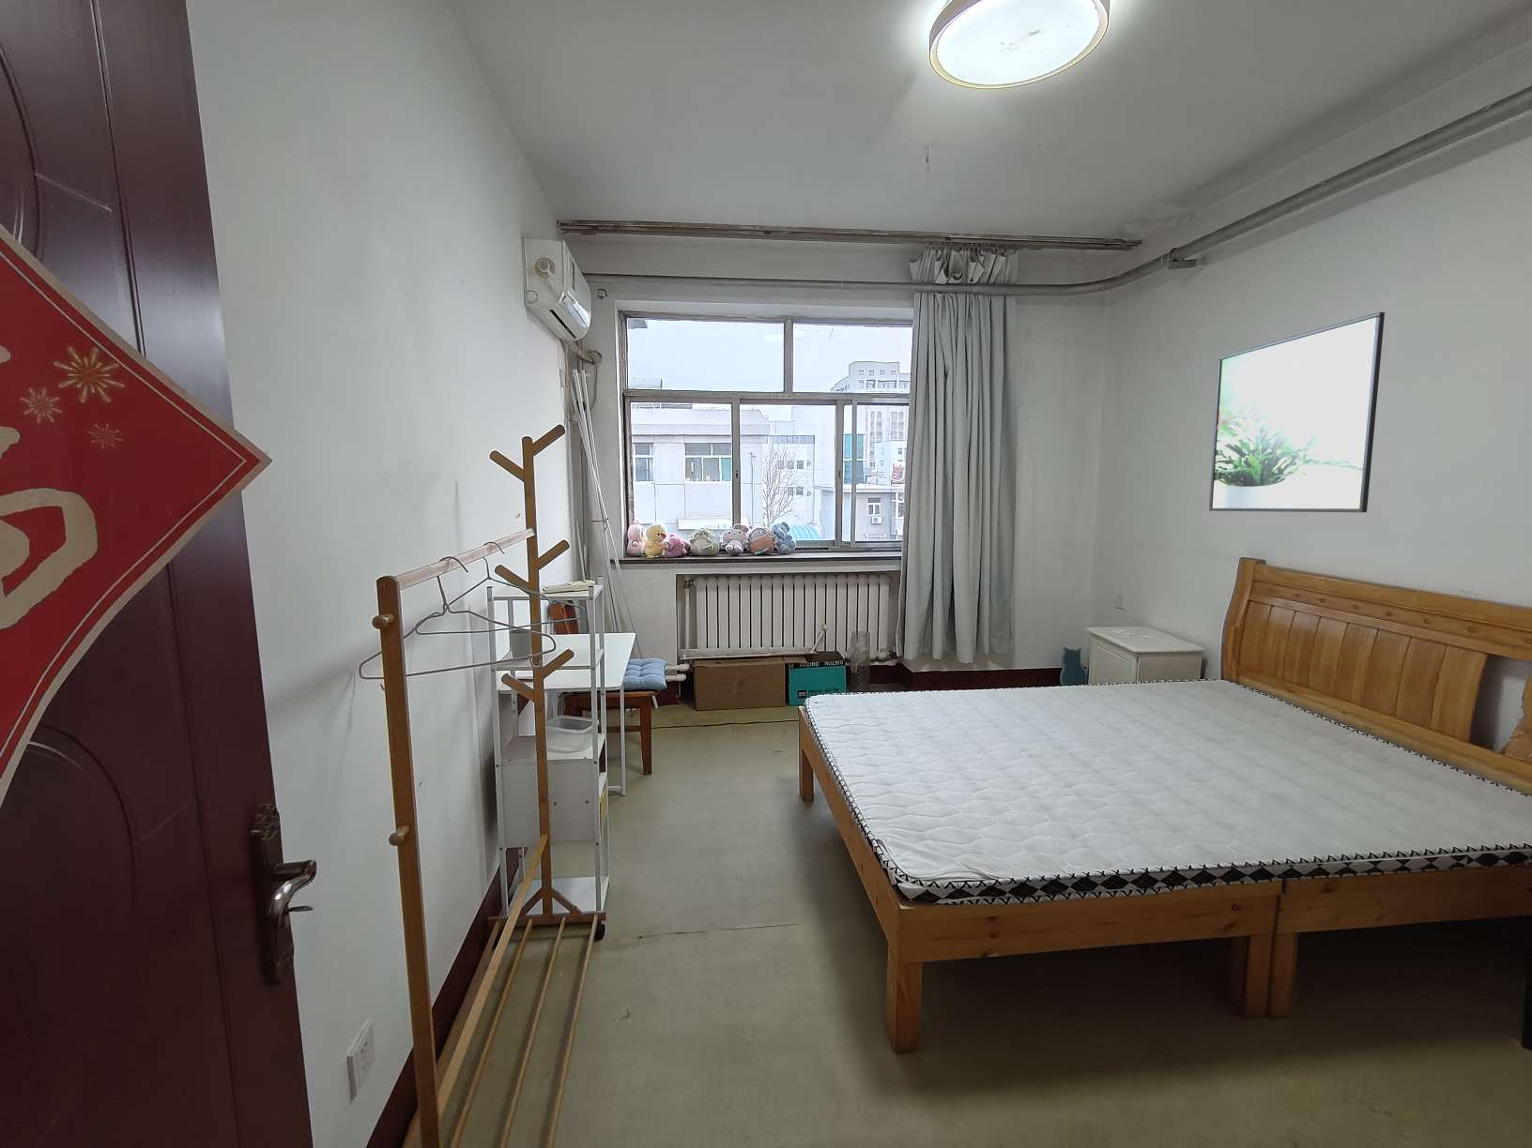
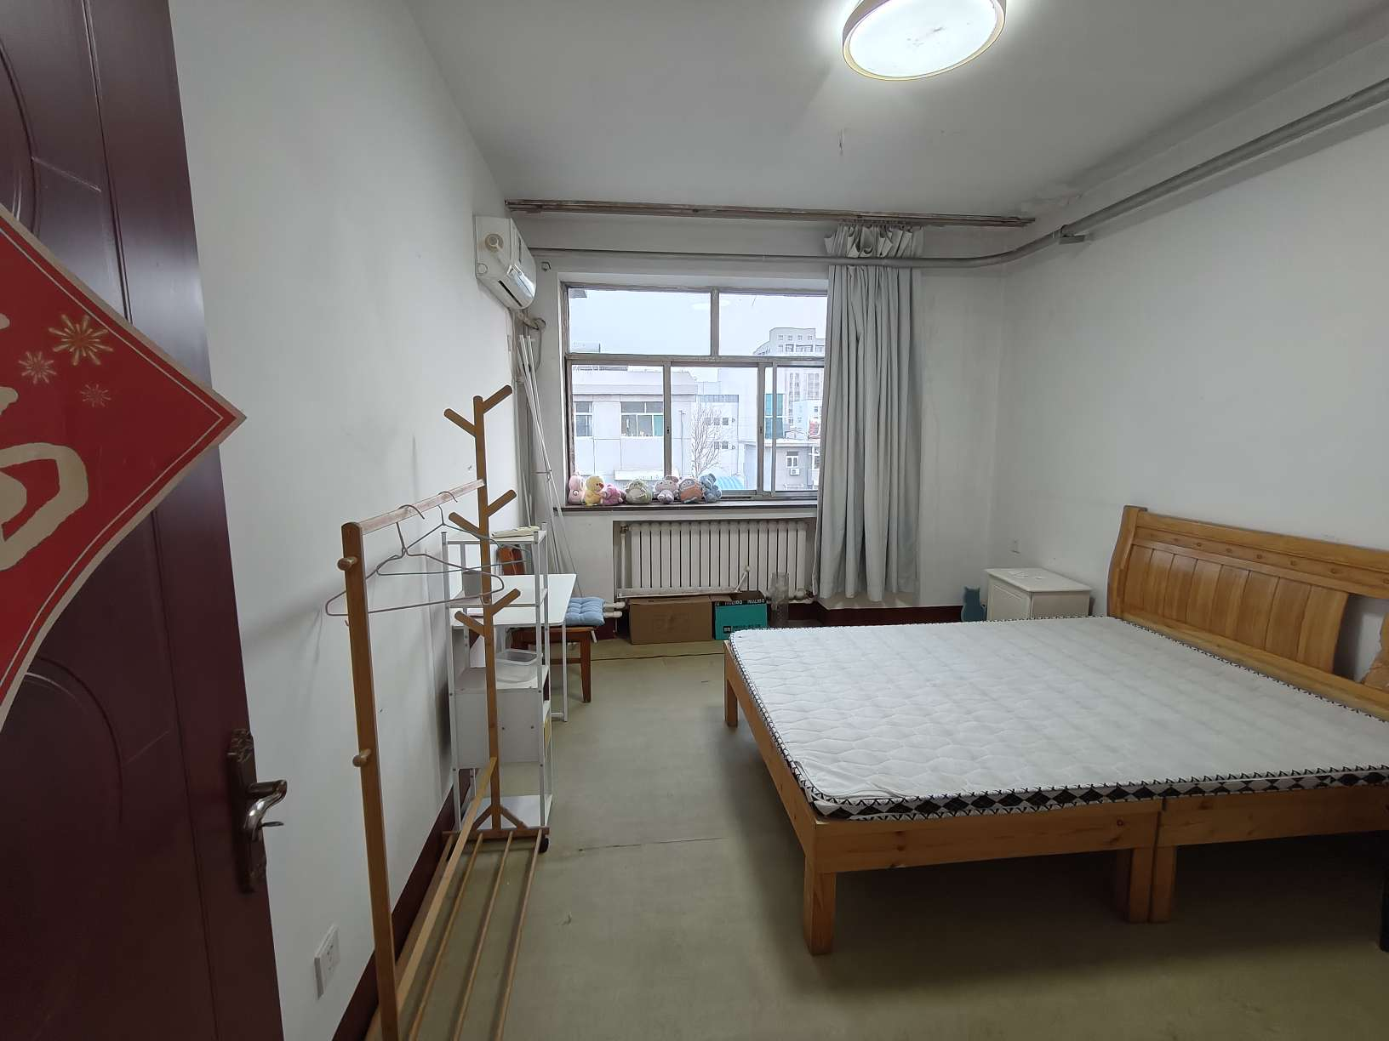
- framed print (1284, 424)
